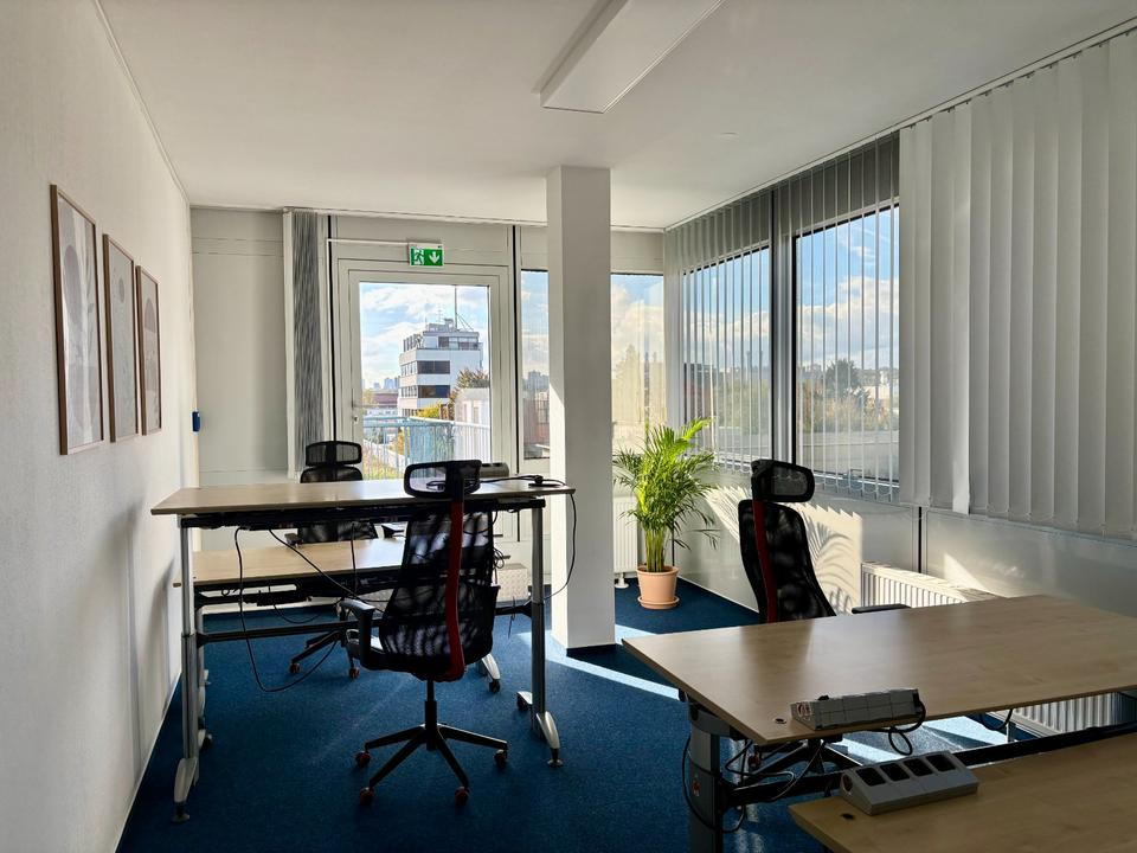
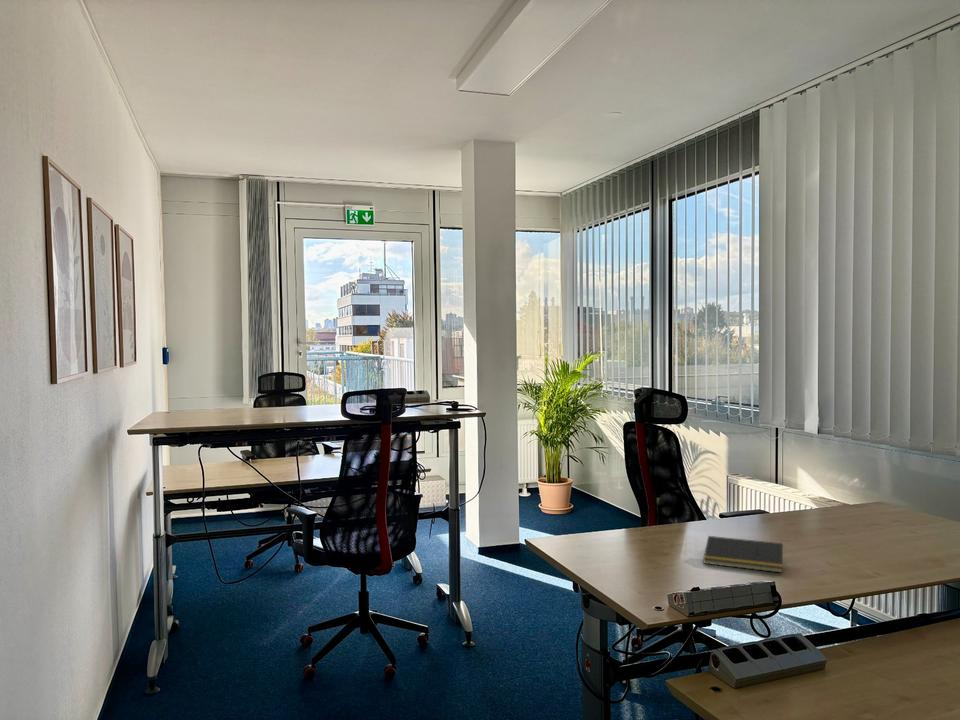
+ notepad (743, 553)
